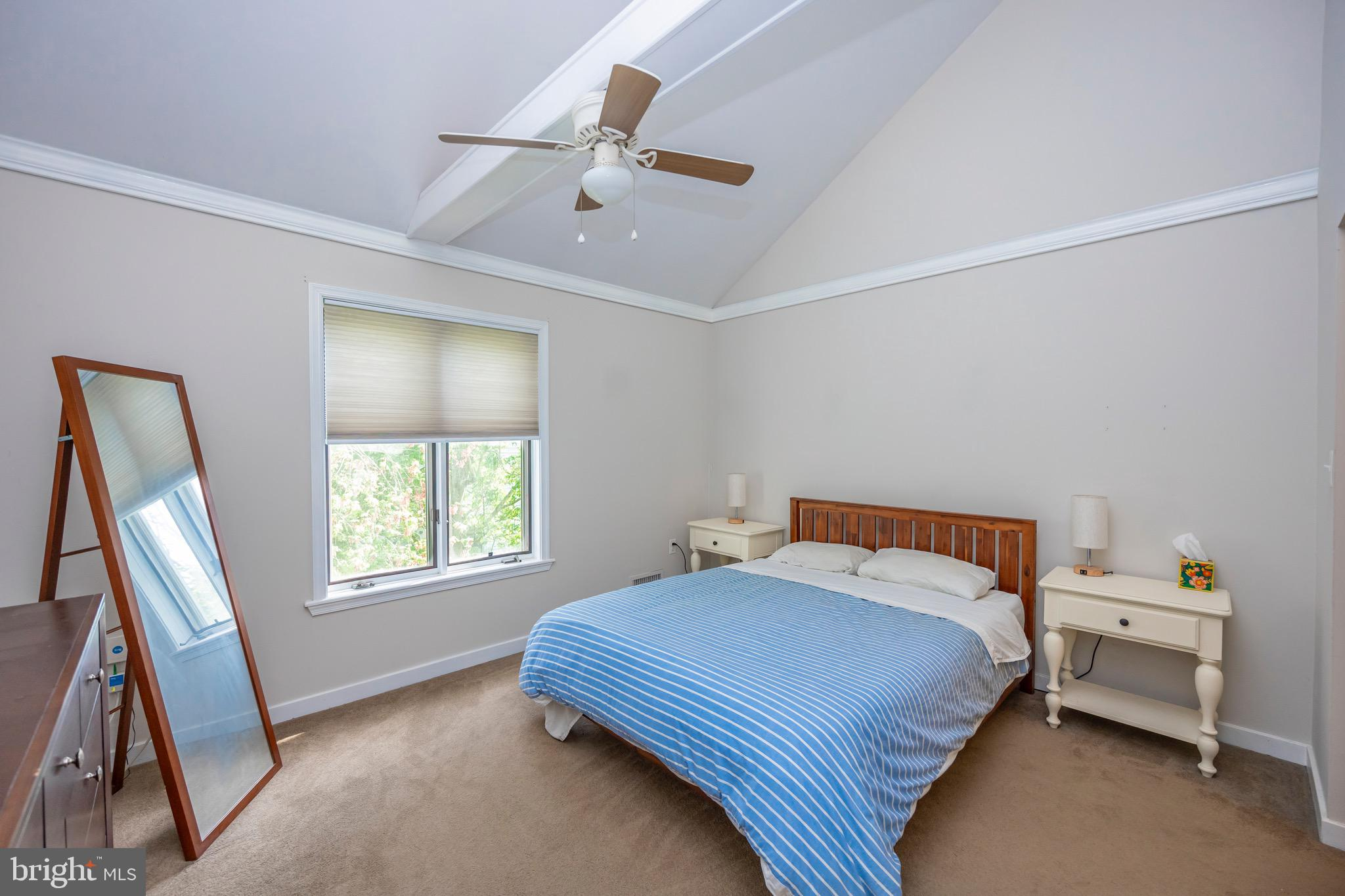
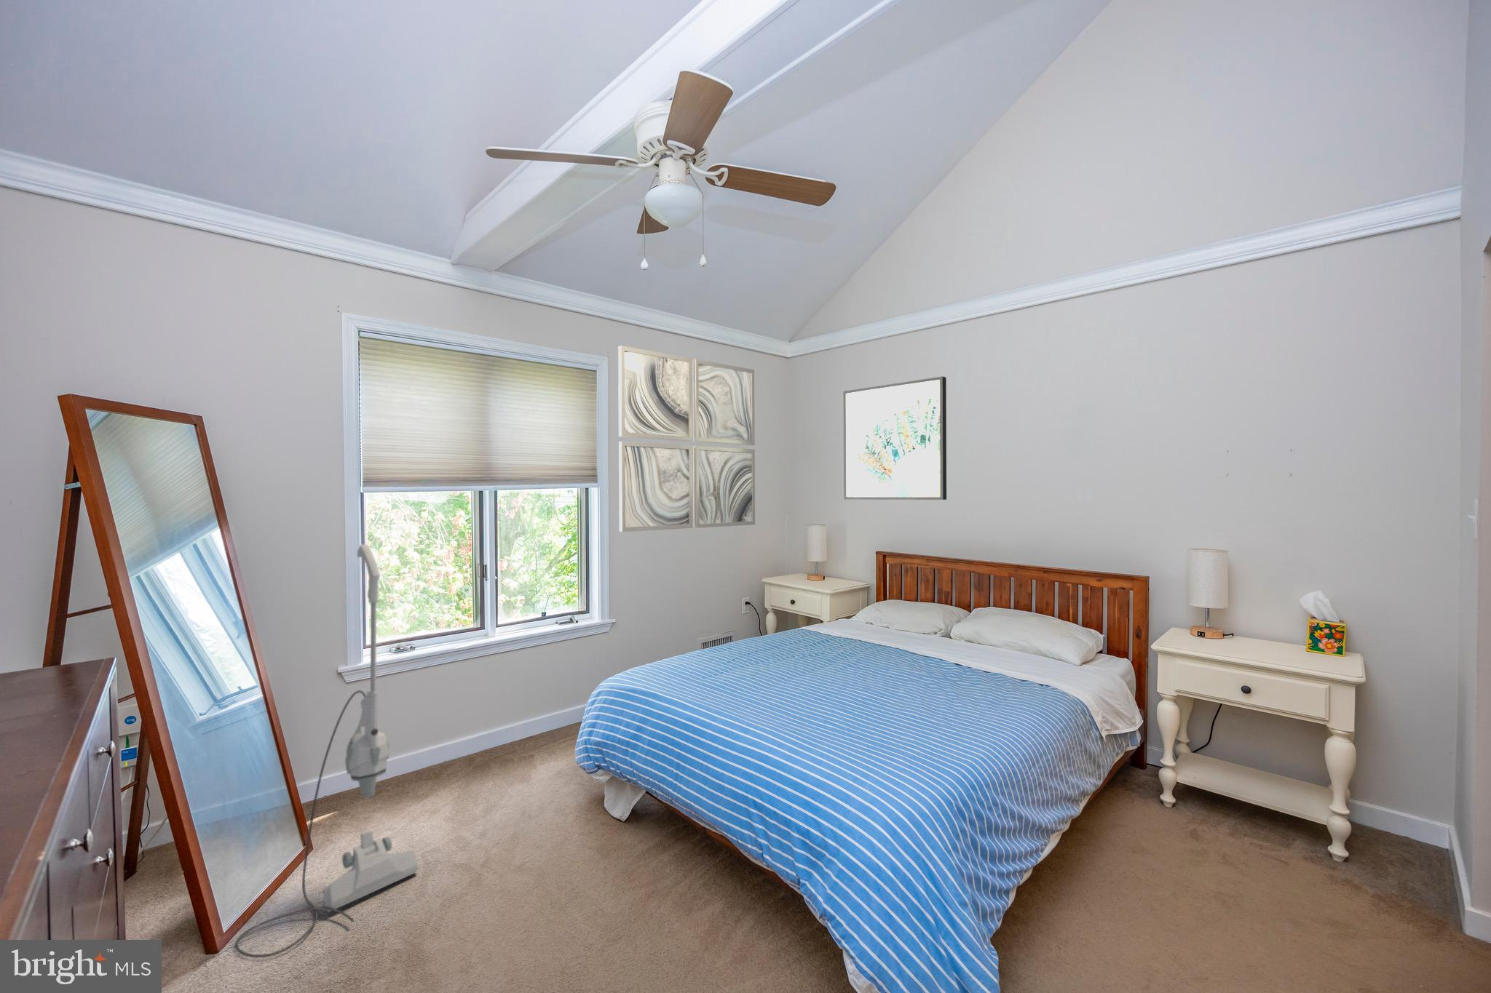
+ wall art (891, 441)
+ wall art (693, 441)
+ vacuum cleaner (335, 729)
